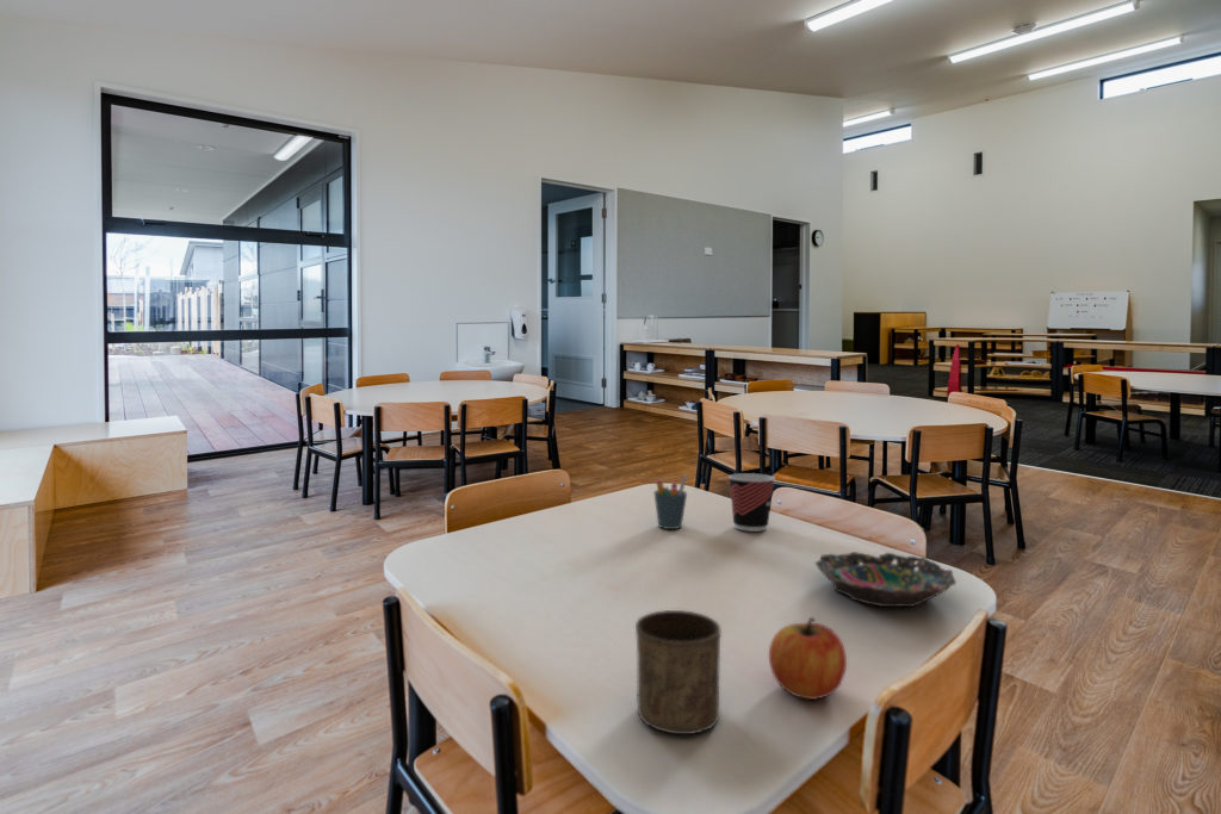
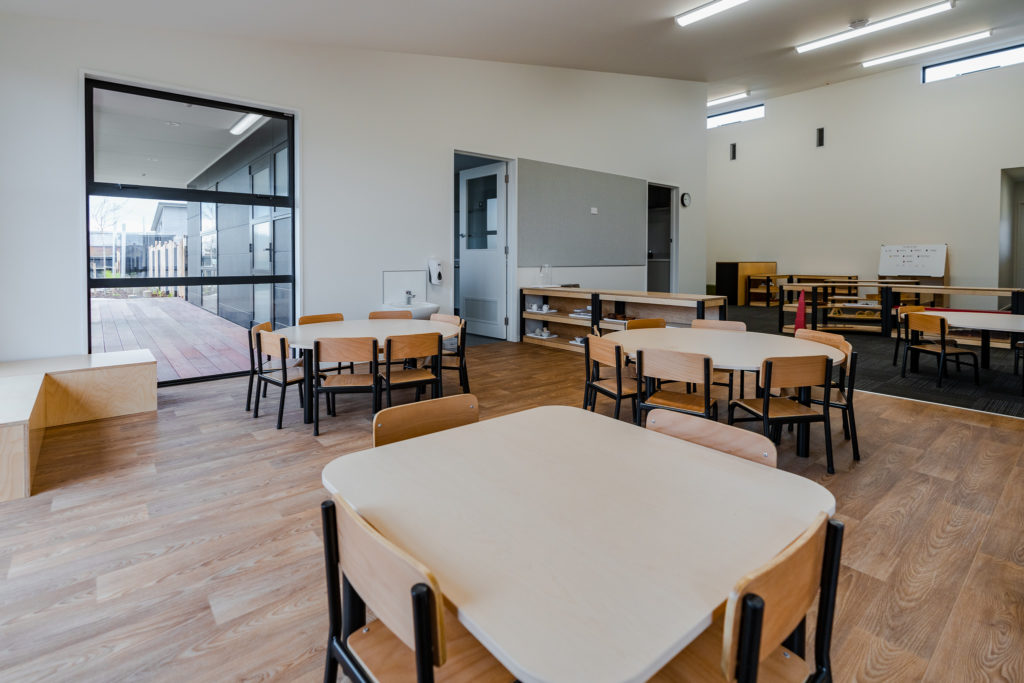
- apple (807, 655)
- pen holder (669, 499)
- bowl (881, 579)
- cup (677, 670)
- cup (750, 502)
